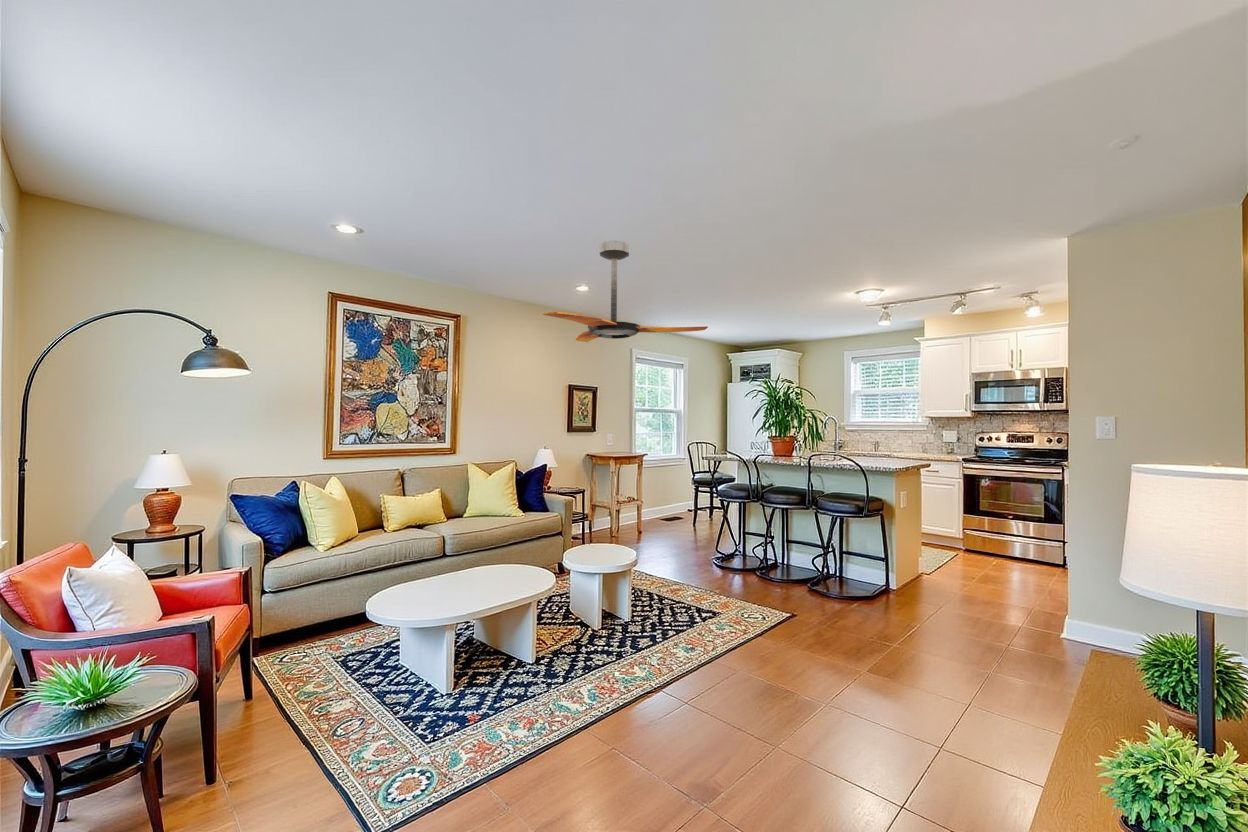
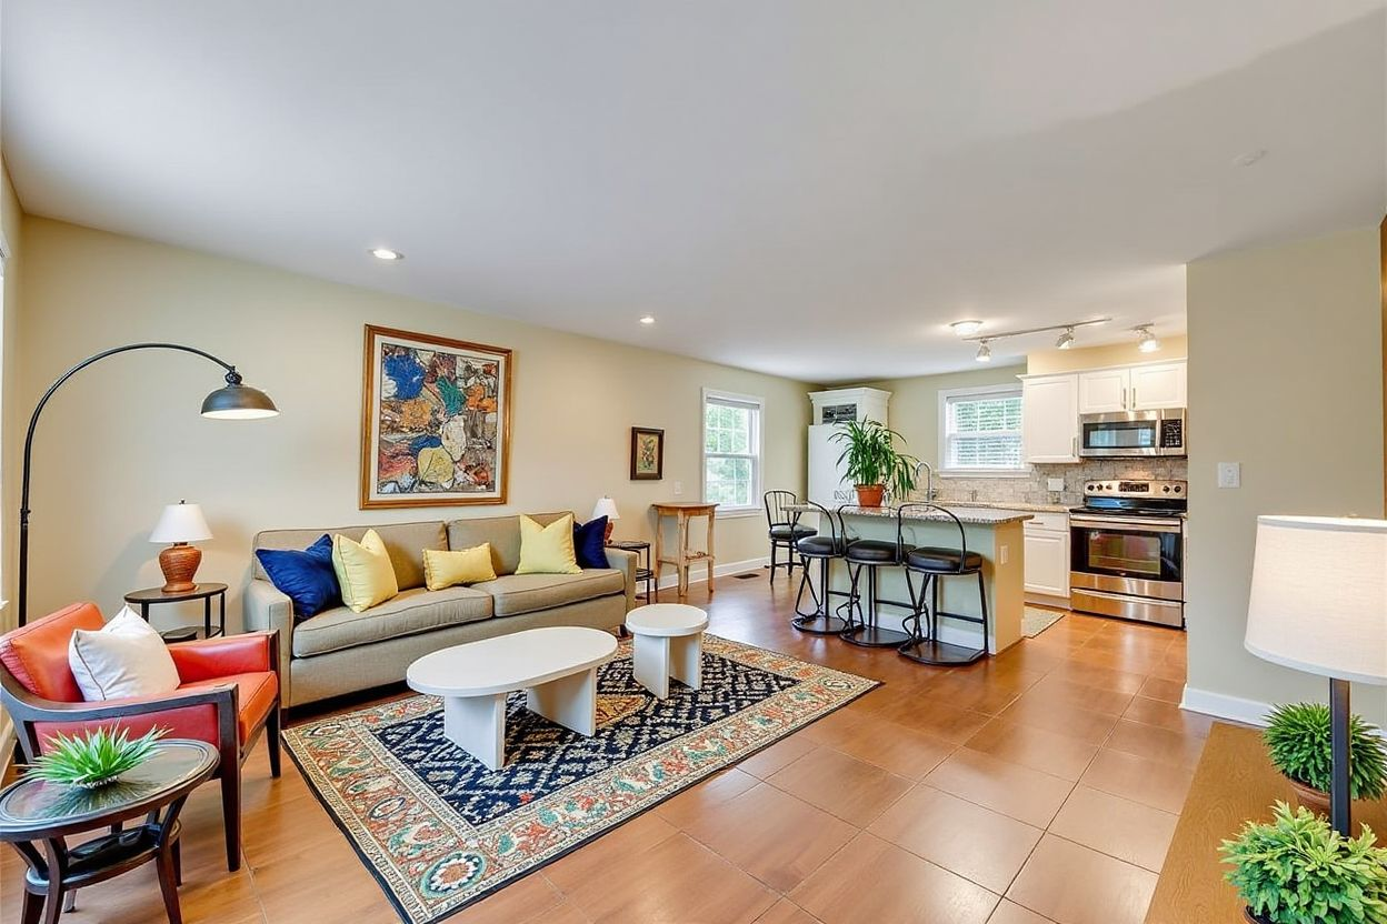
- ceiling fan (616, 292)
